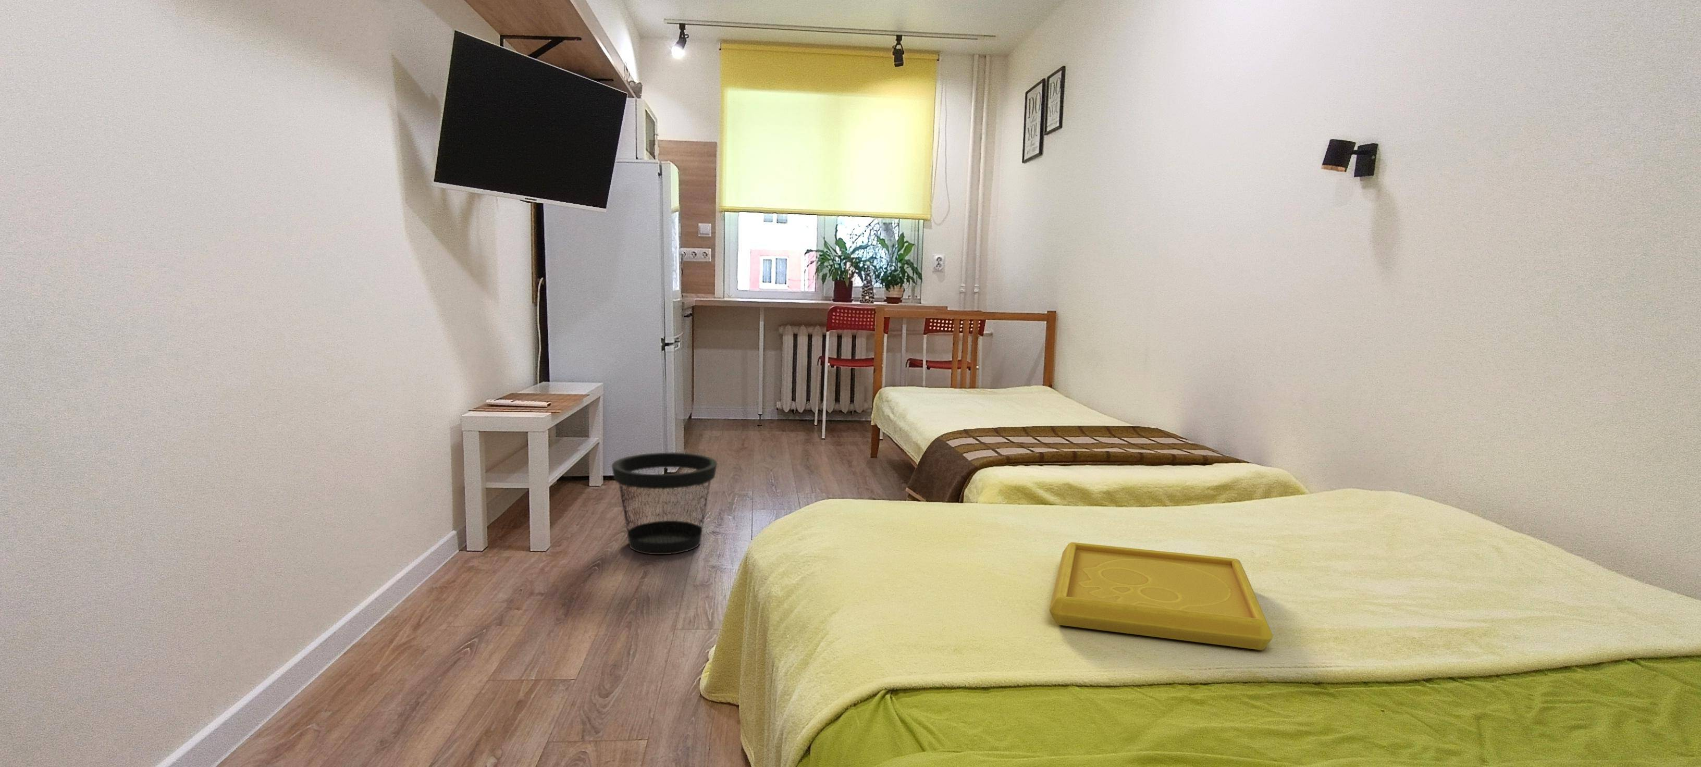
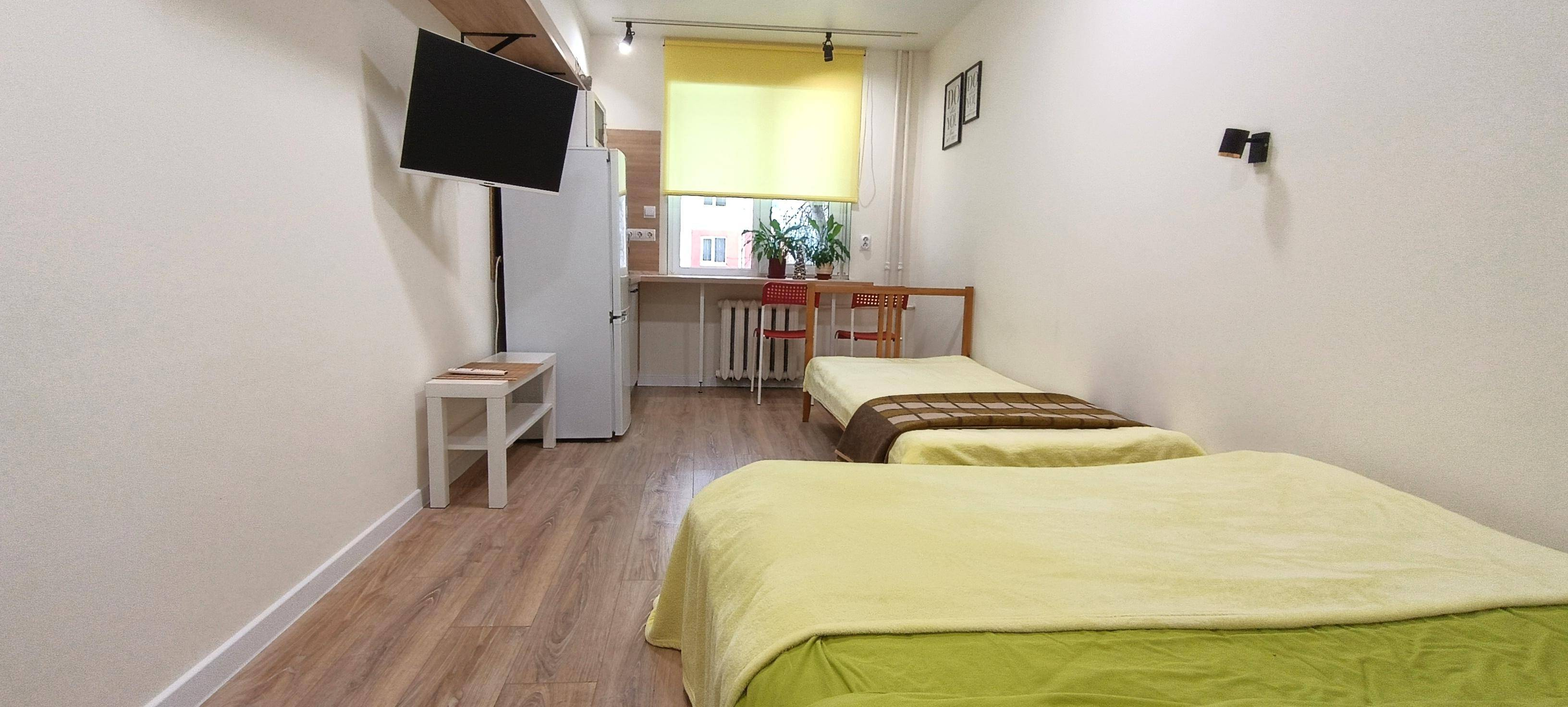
- wastebasket (665, 503)
- serving tray (1154, 589)
